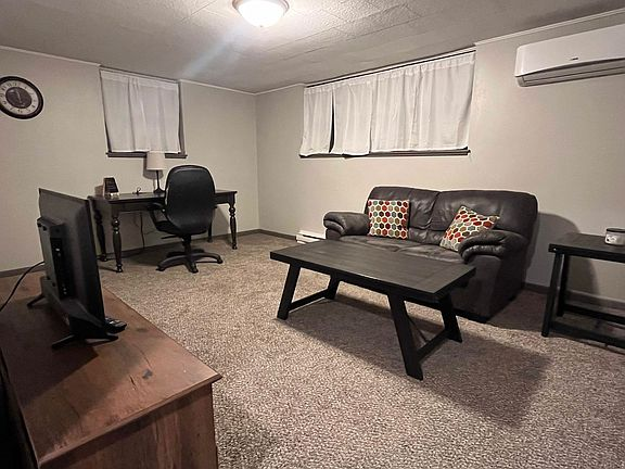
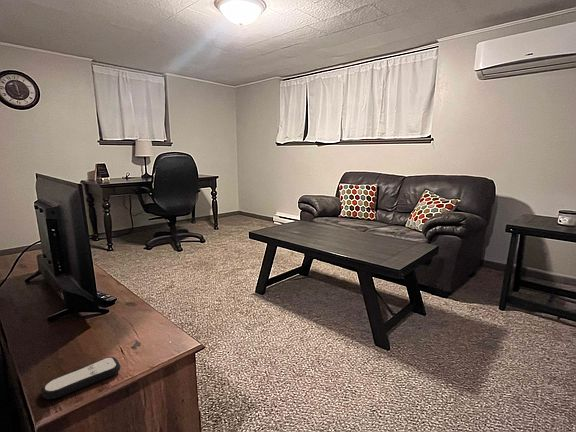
+ remote control (82, 376)
